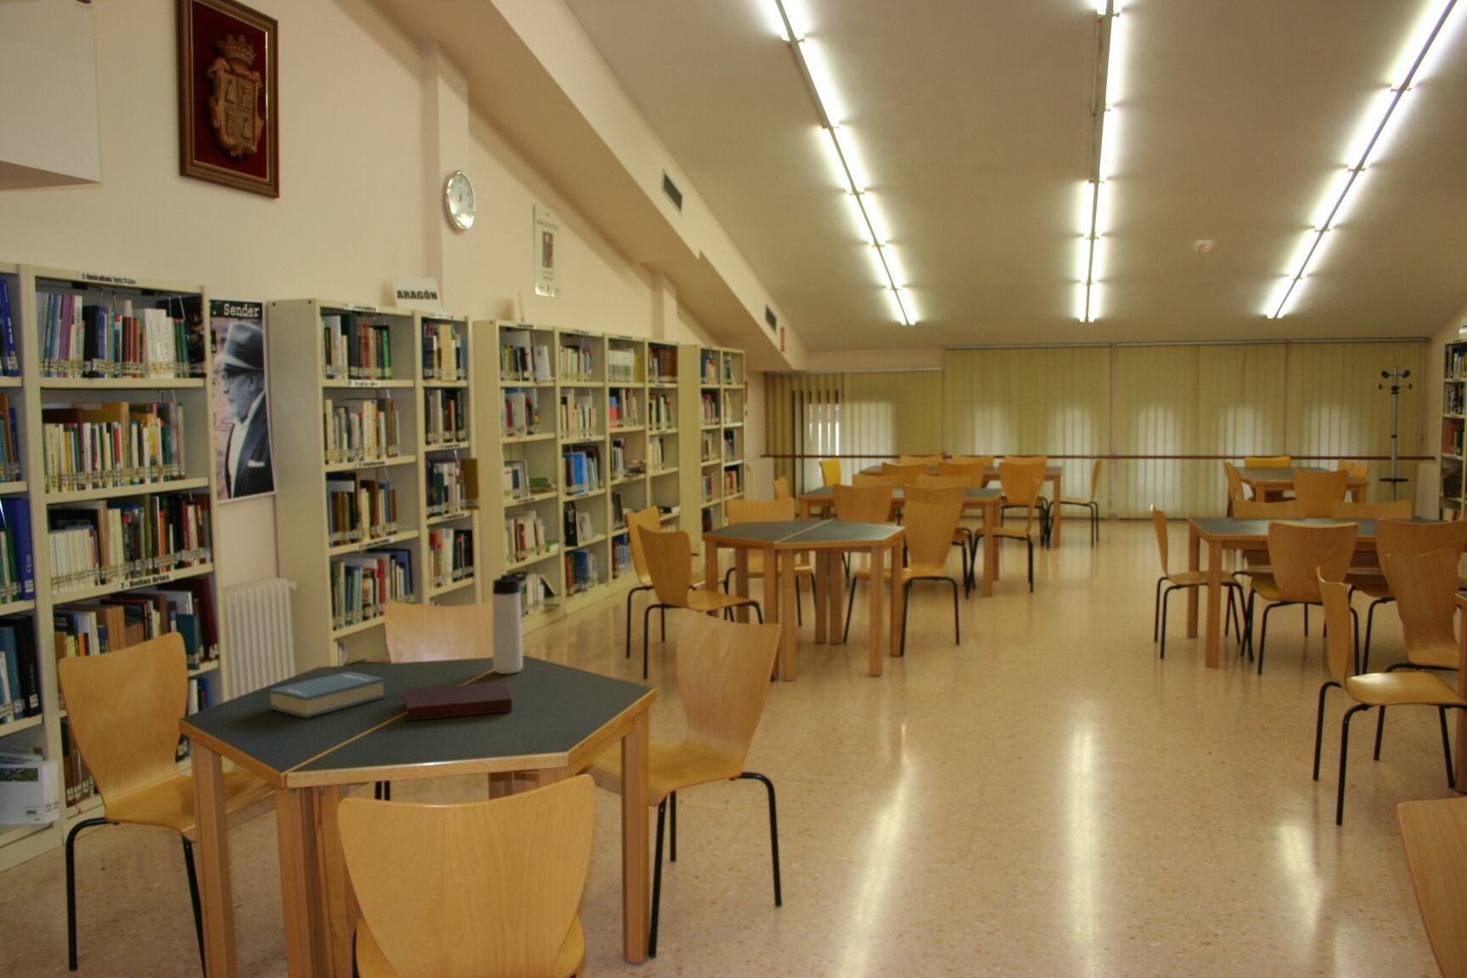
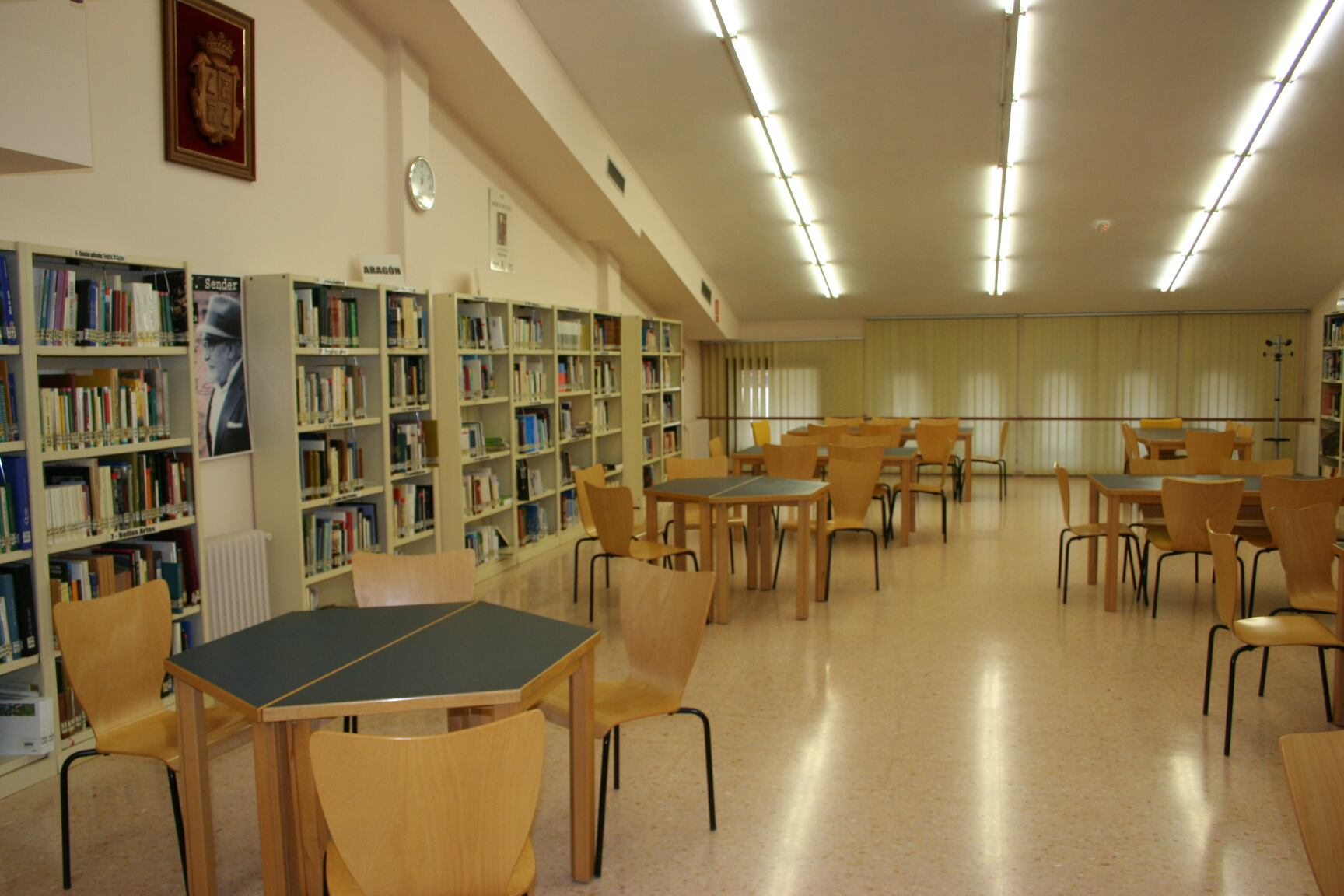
- book (327, 693)
- notebook (458, 700)
- thermos bottle (511, 621)
